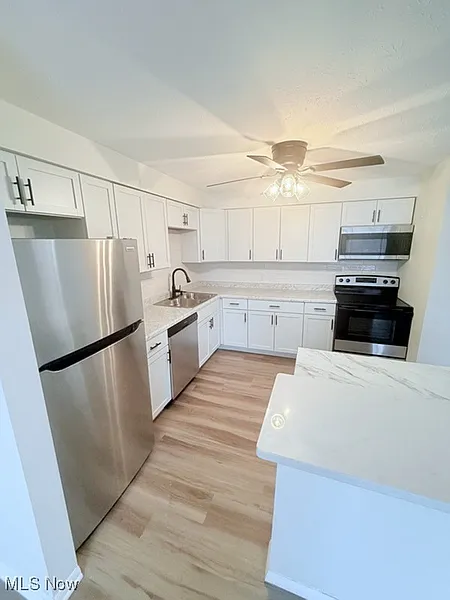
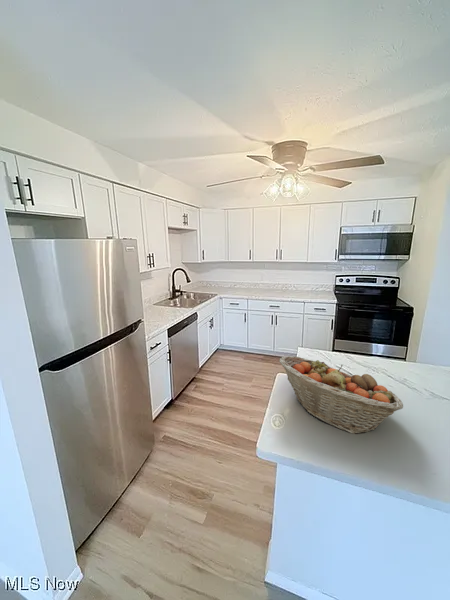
+ fruit basket (333, 386)
